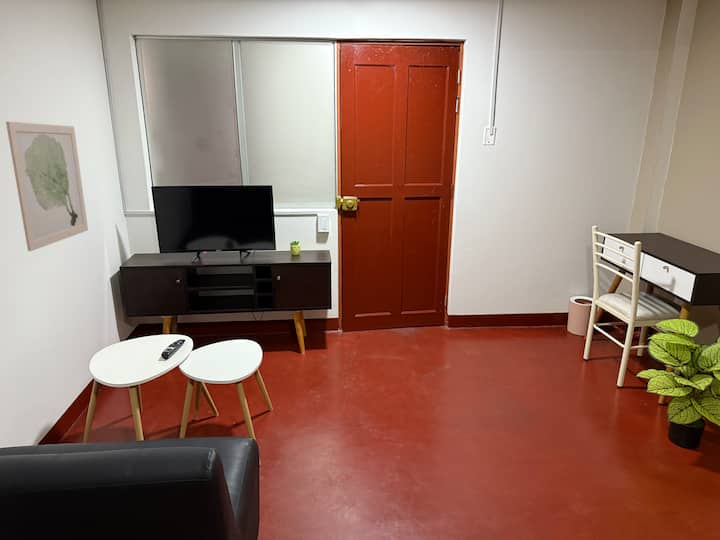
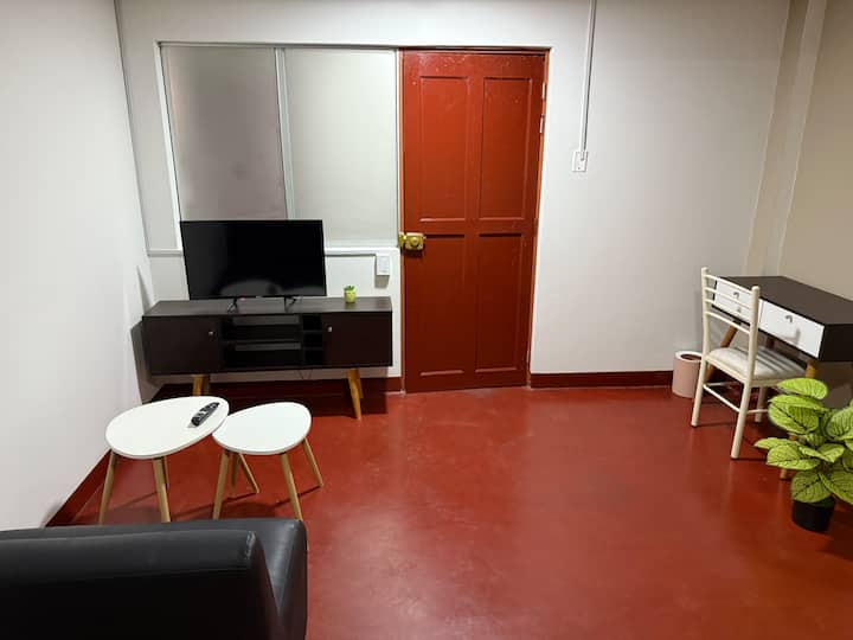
- wall art (52, 183)
